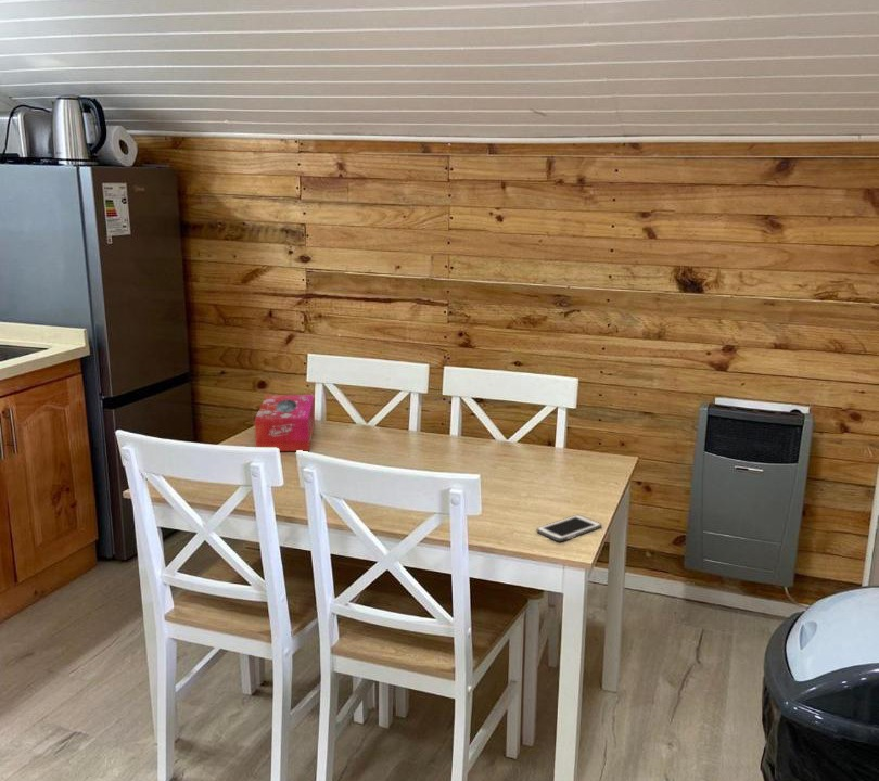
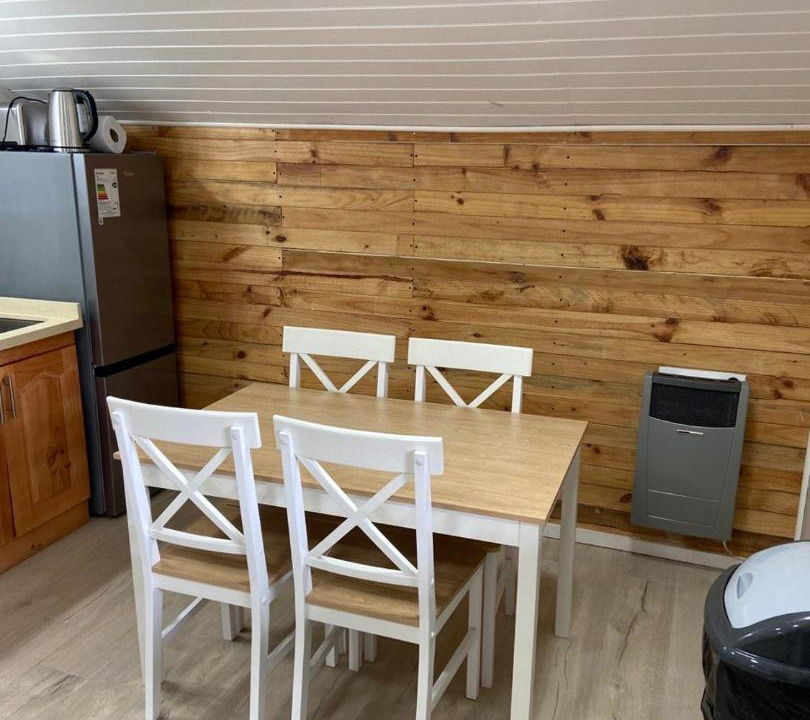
- tissue box (286, 421)
- cell phone (569, 527)
